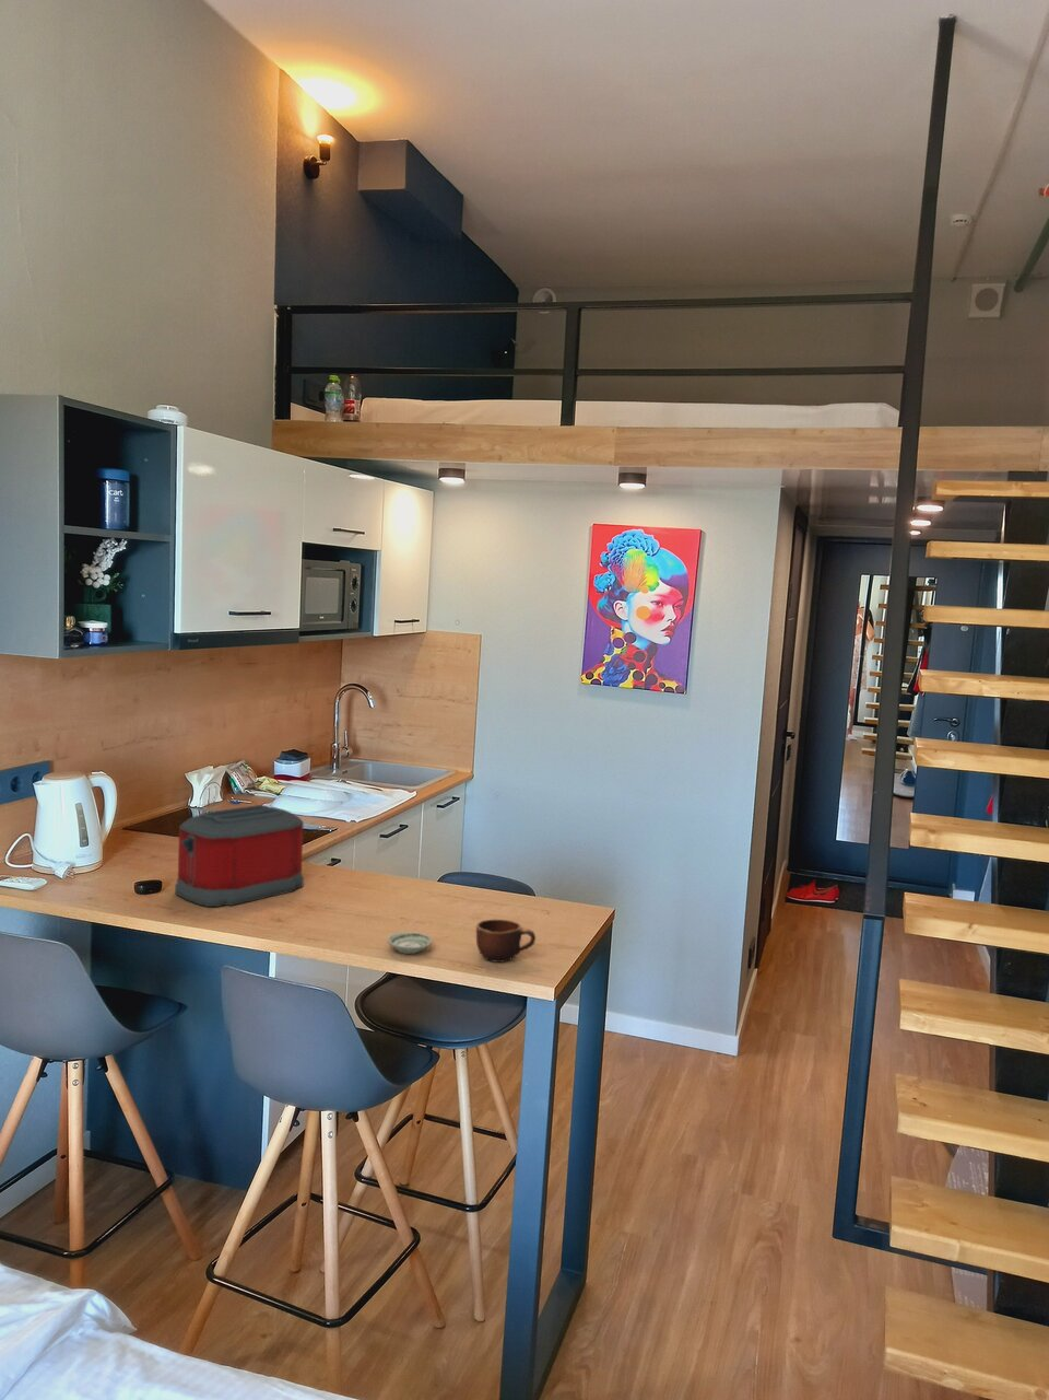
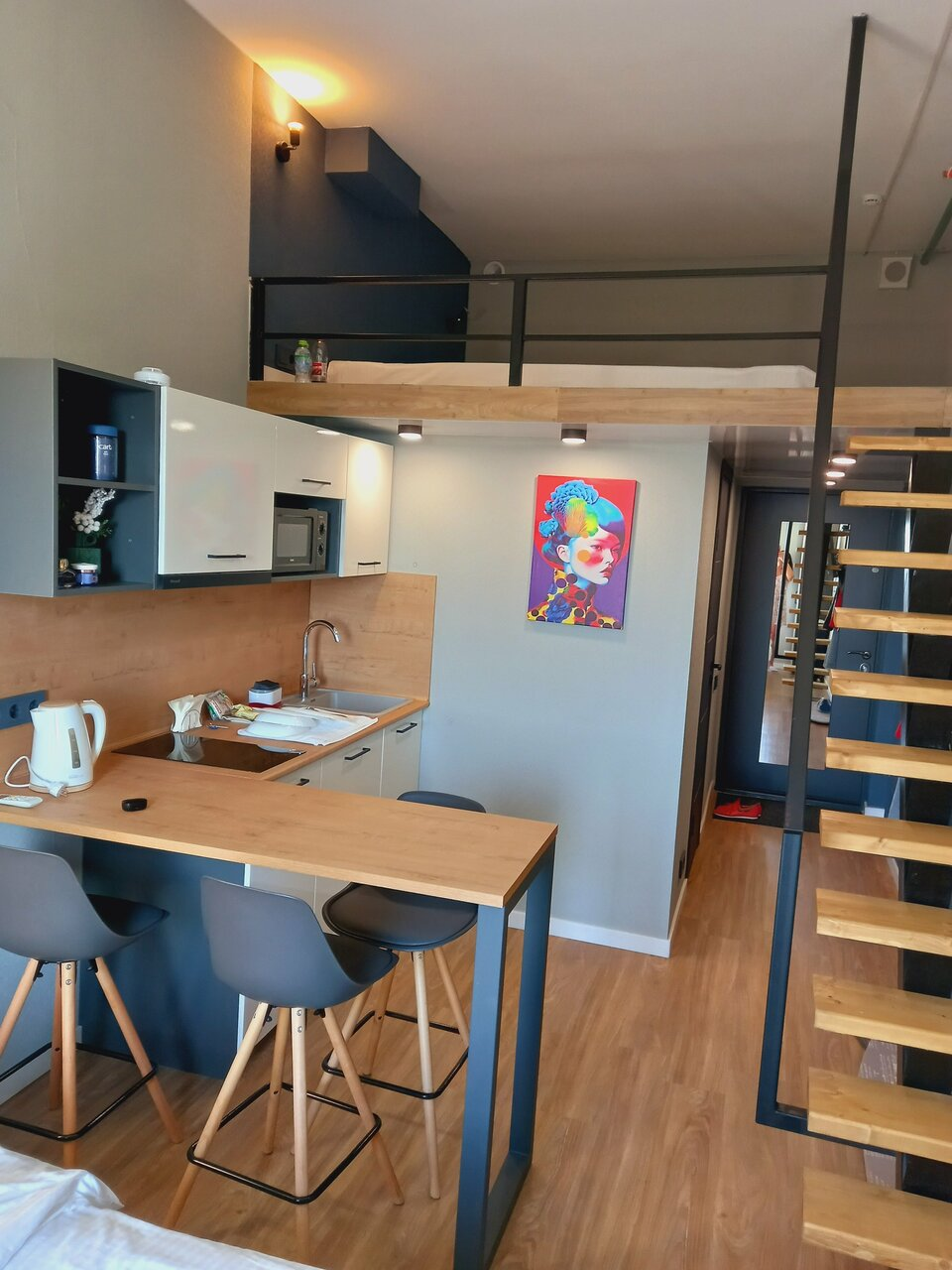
- toaster (239, 851)
- saucer (409, 944)
- mug (502, 939)
